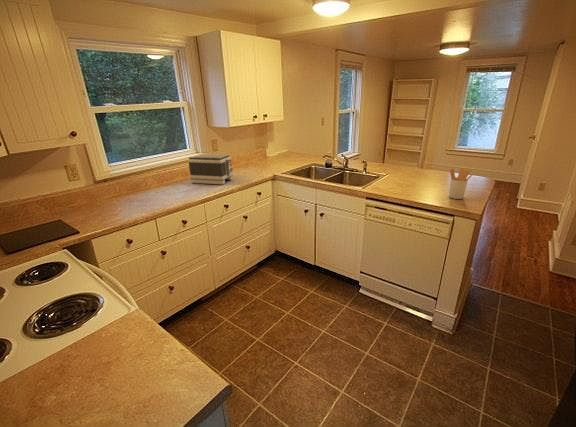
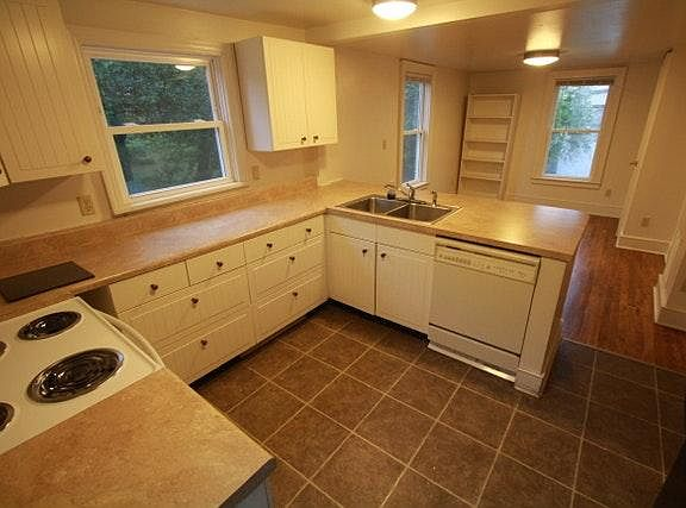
- toaster (213, 168)
- utensil holder (459, 183)
